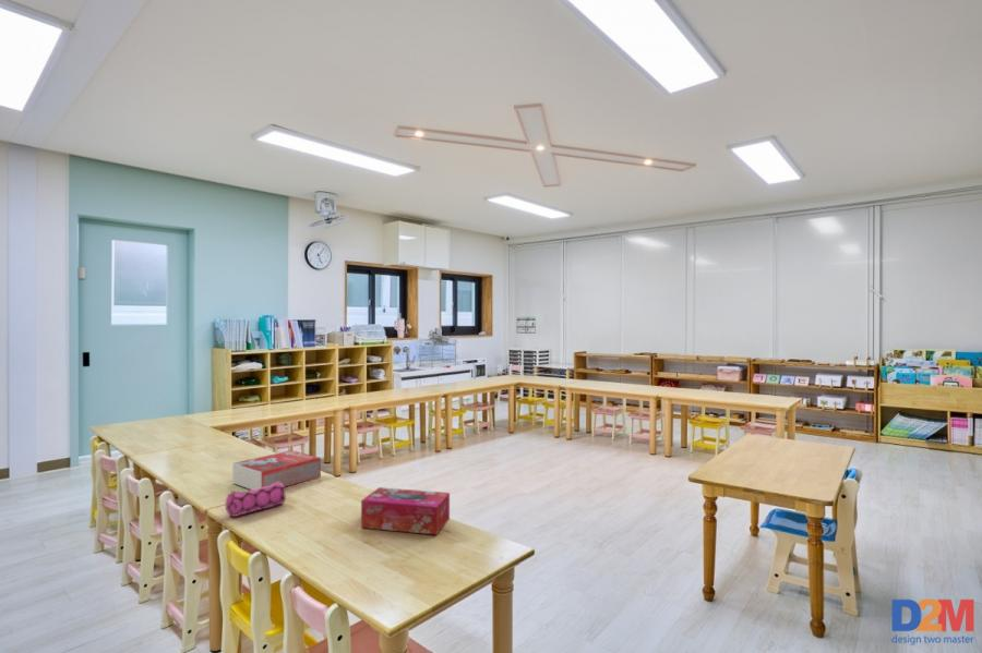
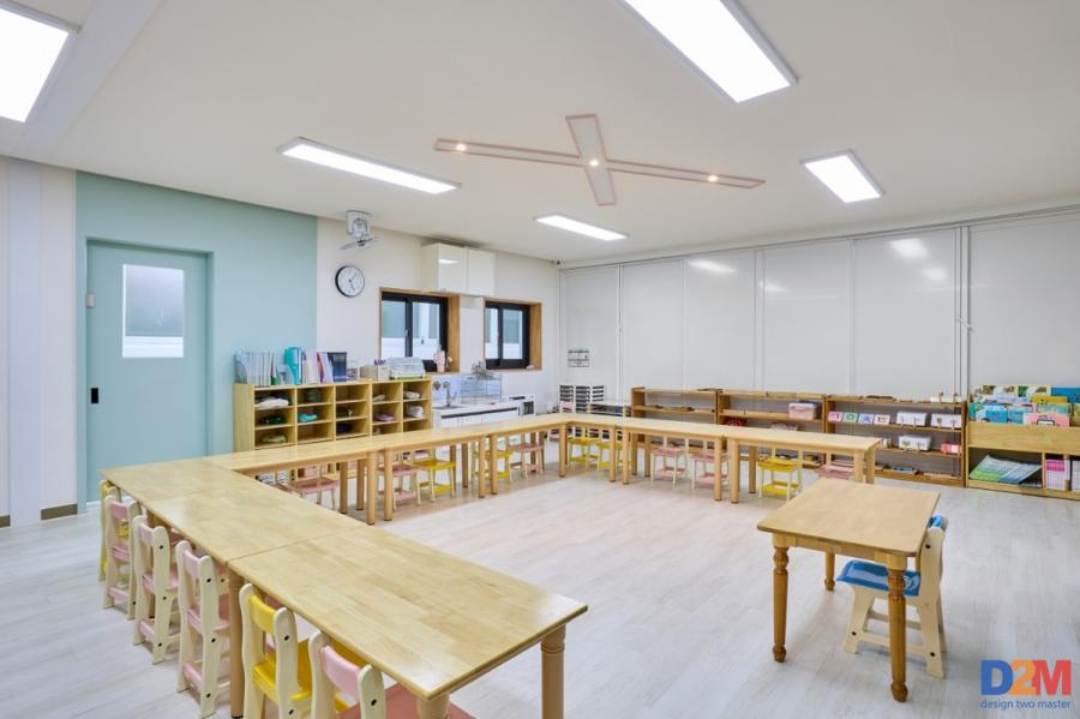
- tissue box (406, 509)
- pencil case (256, 497)
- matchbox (277, 470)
